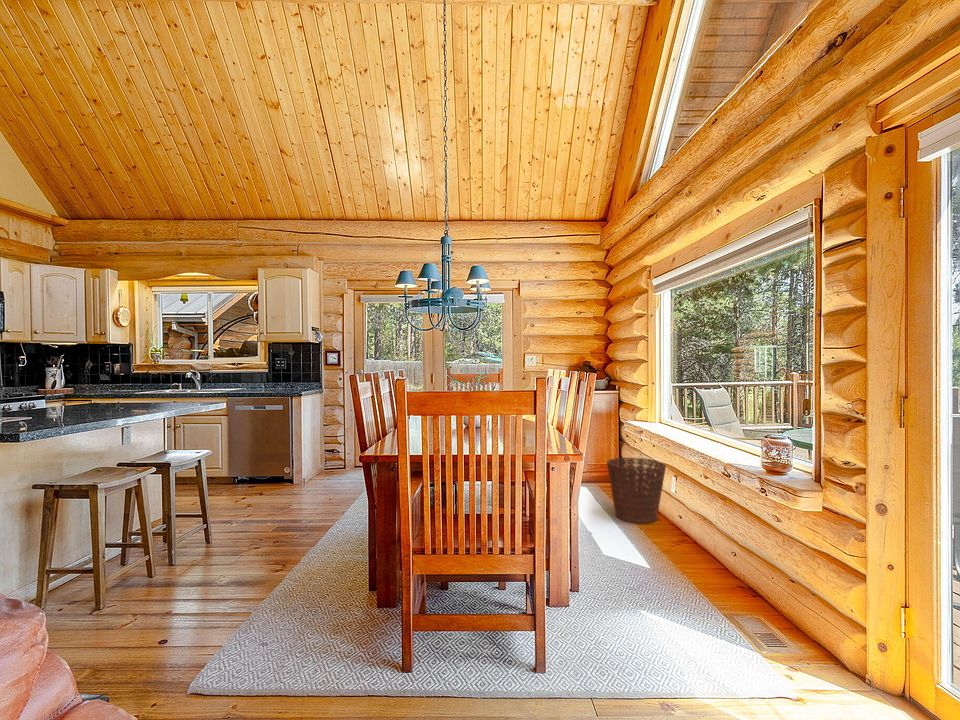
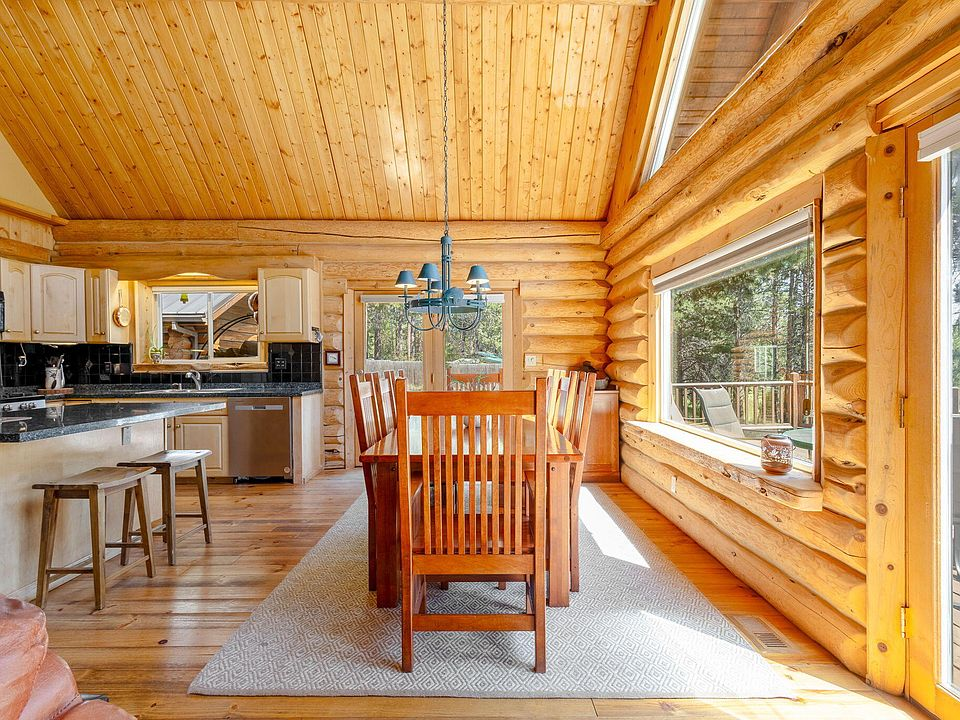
- basket (635, 490)
